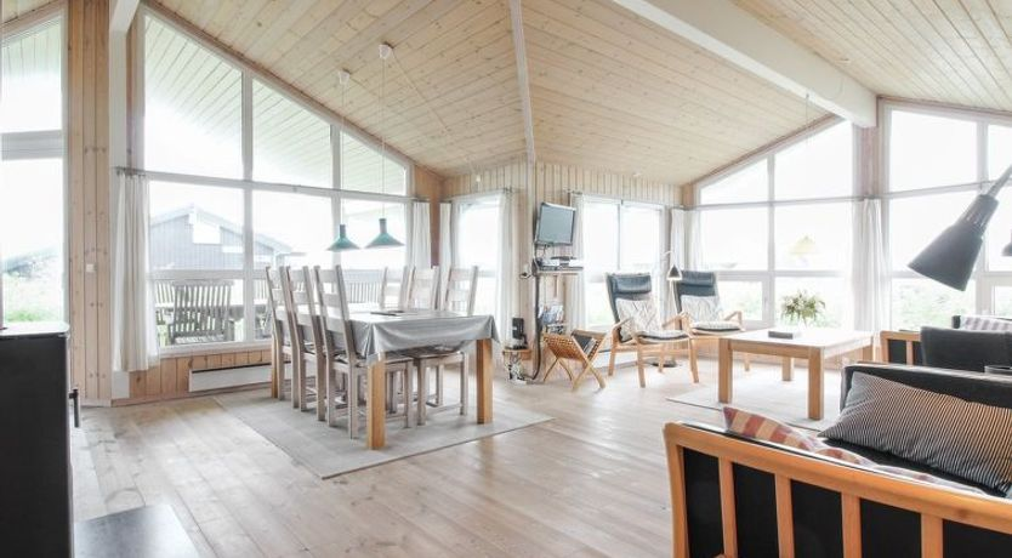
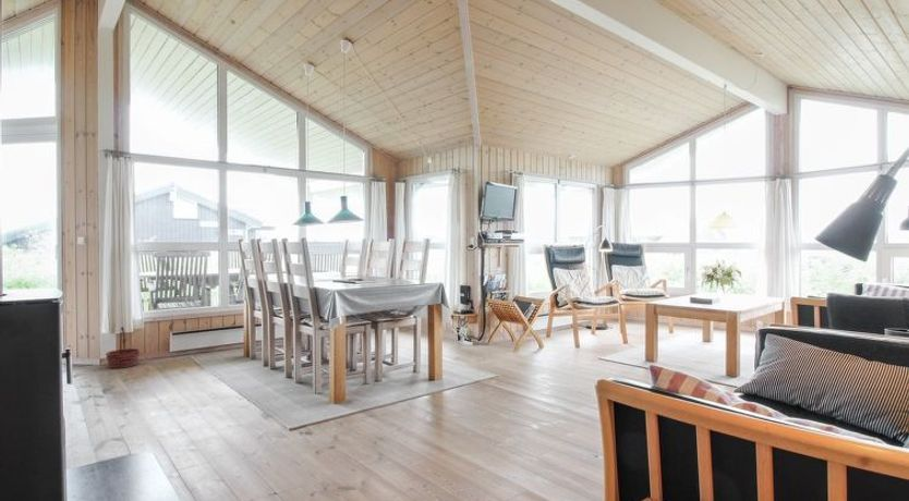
+ basket (123, 345)
